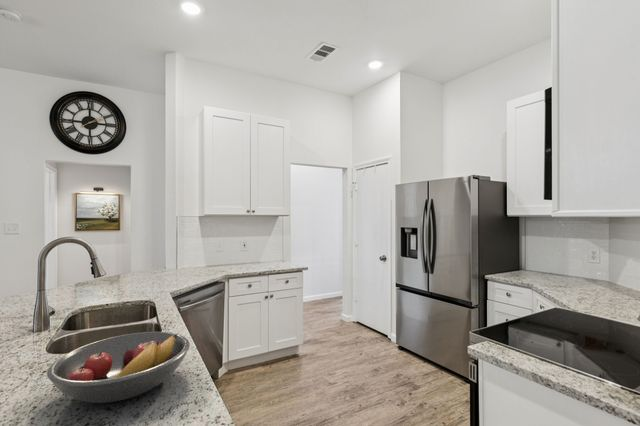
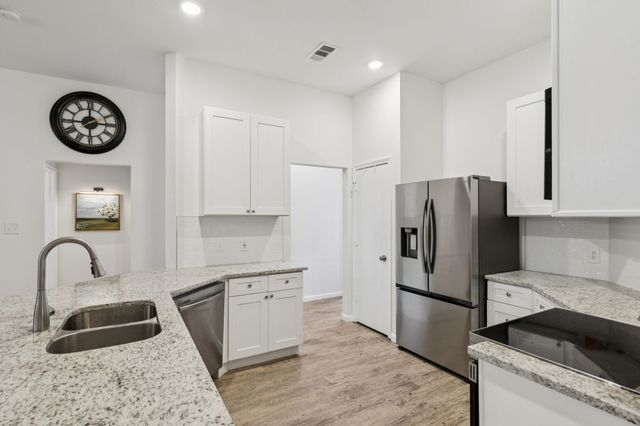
- fruit bowl (125, 365)
